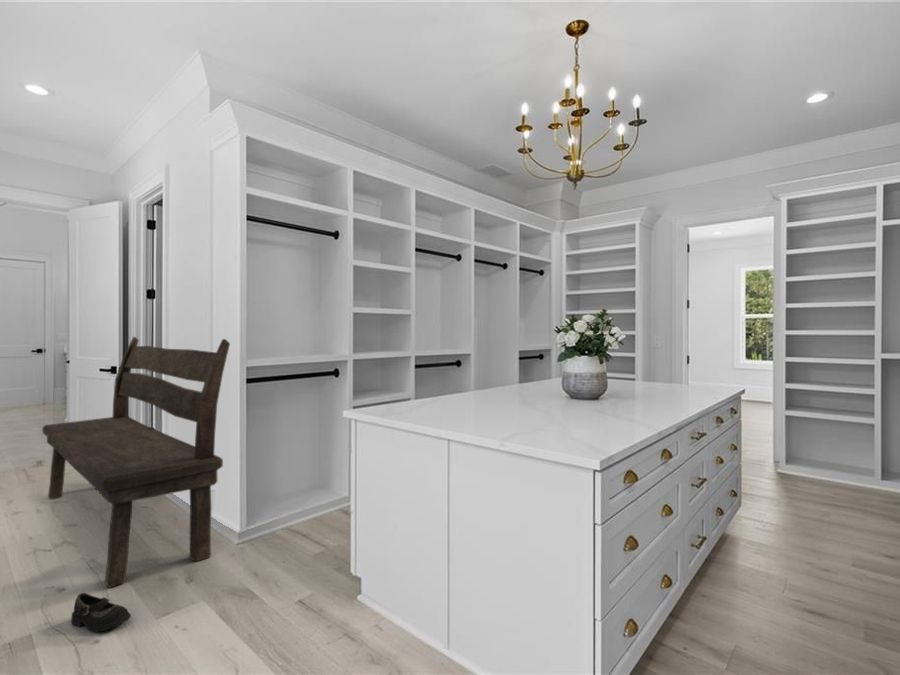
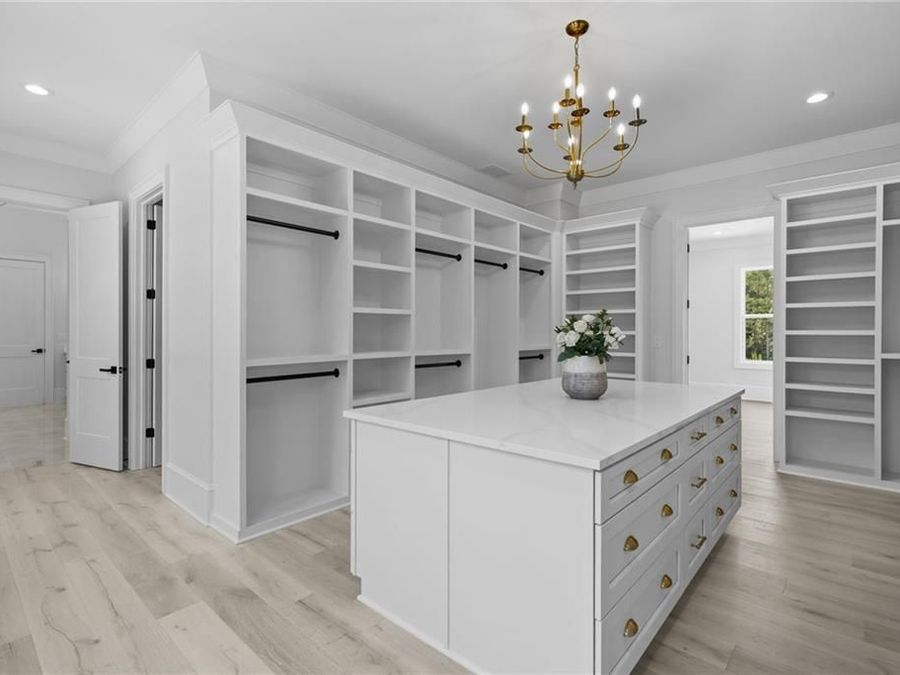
- bench (124, 429)
- shoe (99, 610)
